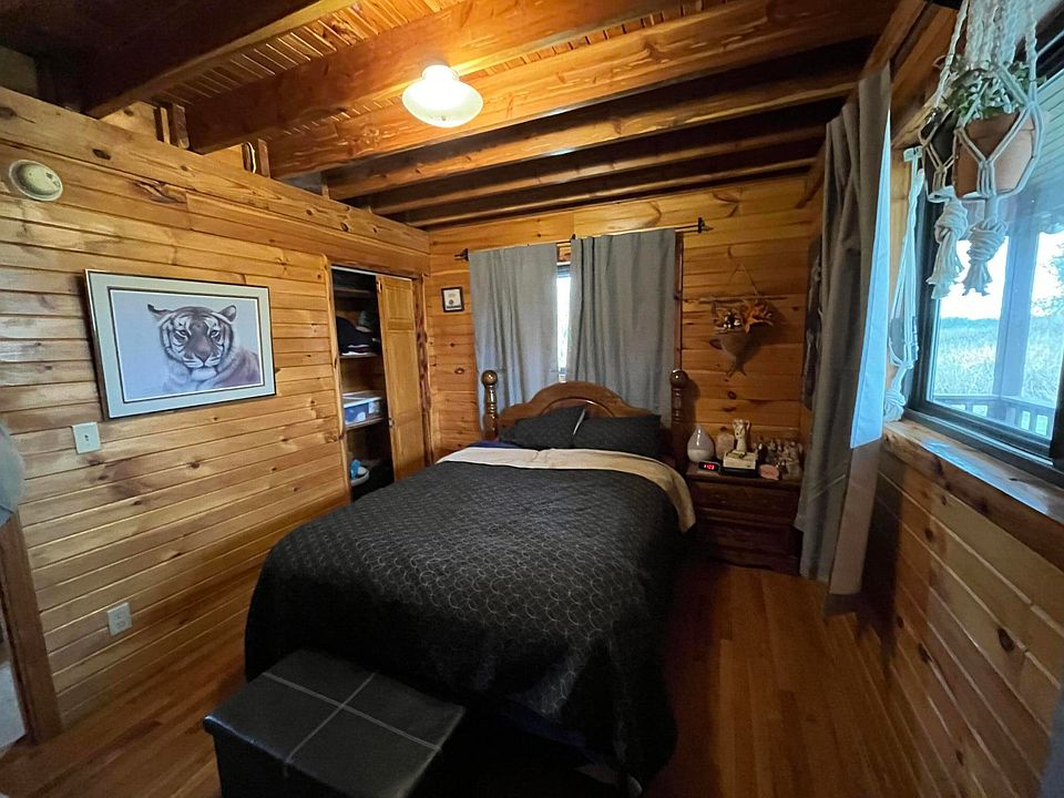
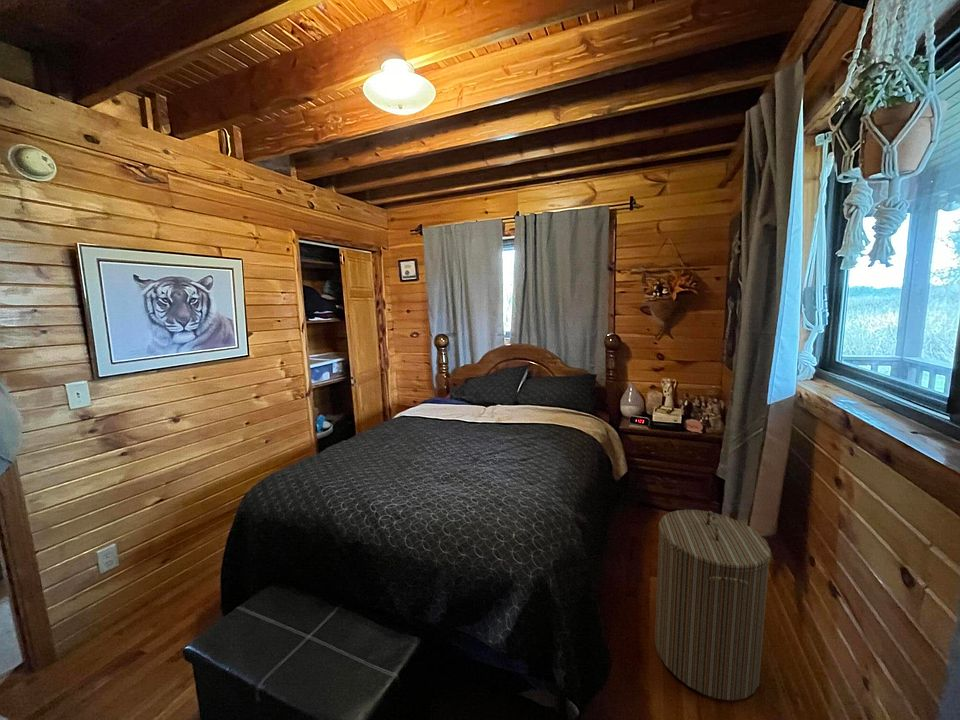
+ laundry hamper (708, 587)
